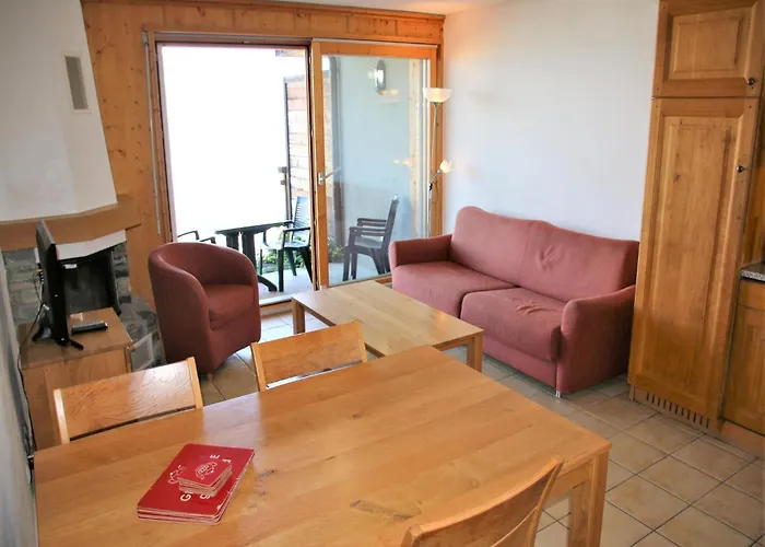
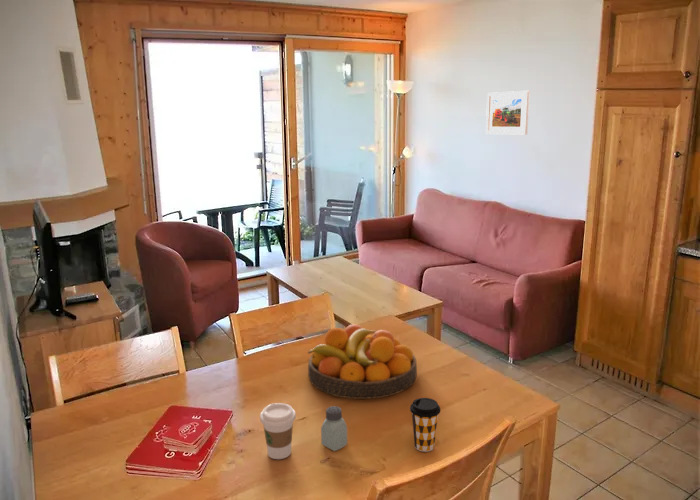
+ saltshaker (334, 427)
+ coffee cup (278, 431)
+ coffee cup (424, 425)
+ fruit bowl (362, 352)
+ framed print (506, 113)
